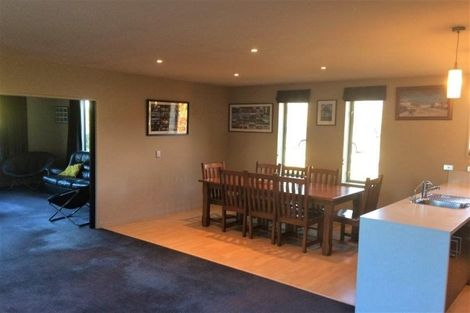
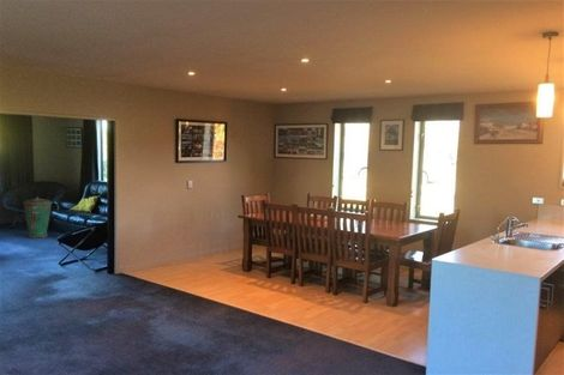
+ trash can (37, 217)
